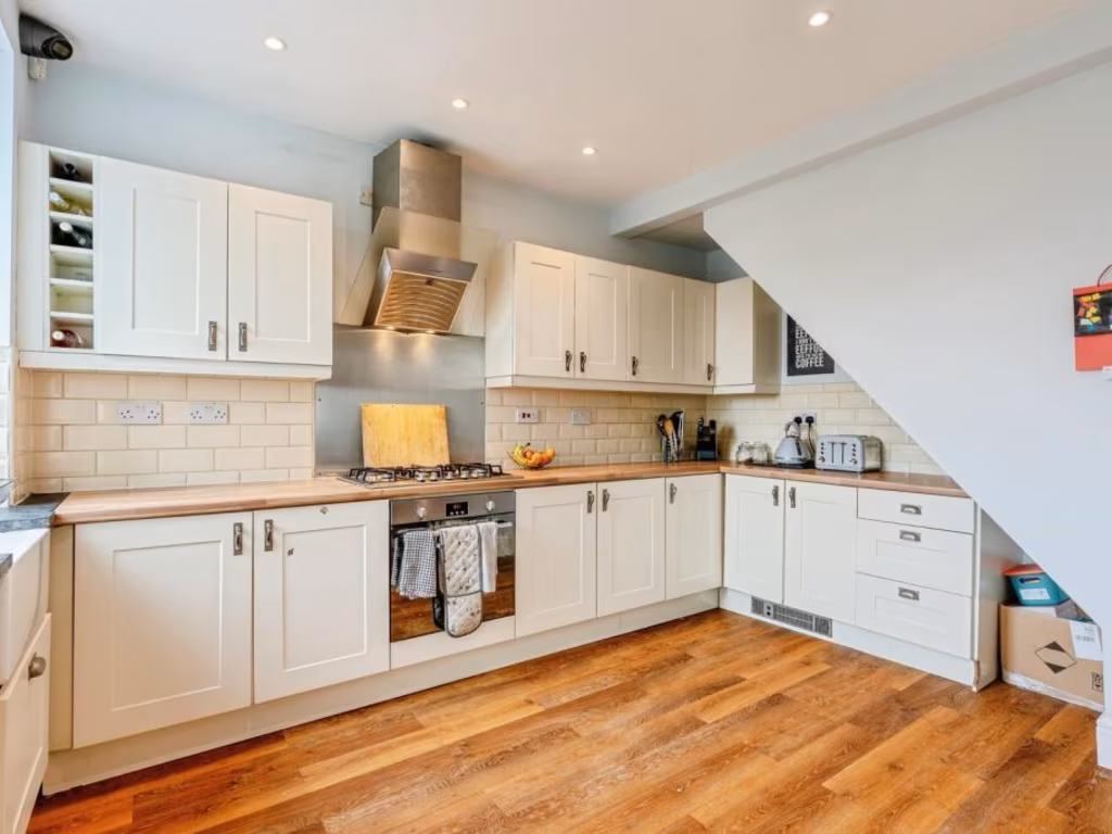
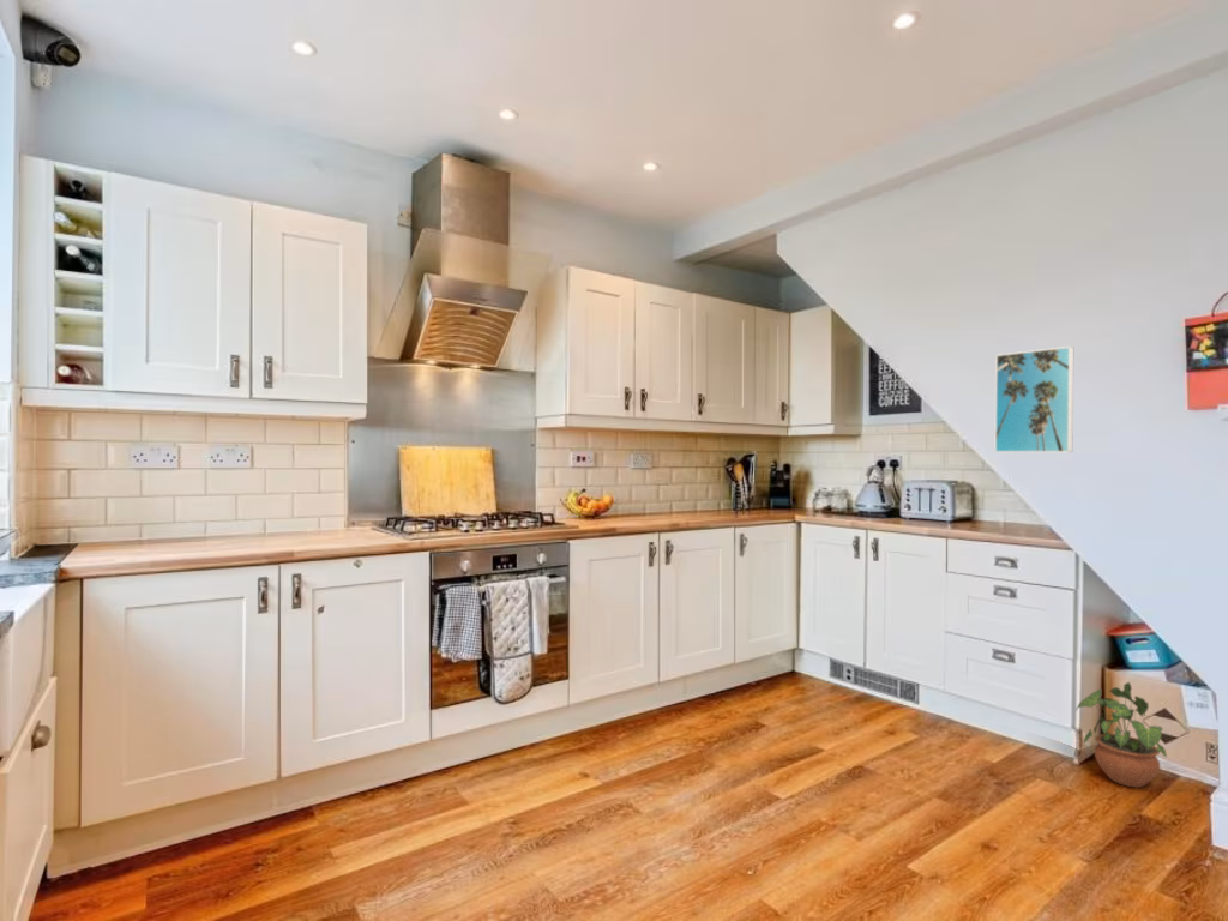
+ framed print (1033, 402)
+ potted plant (1125, 730)
